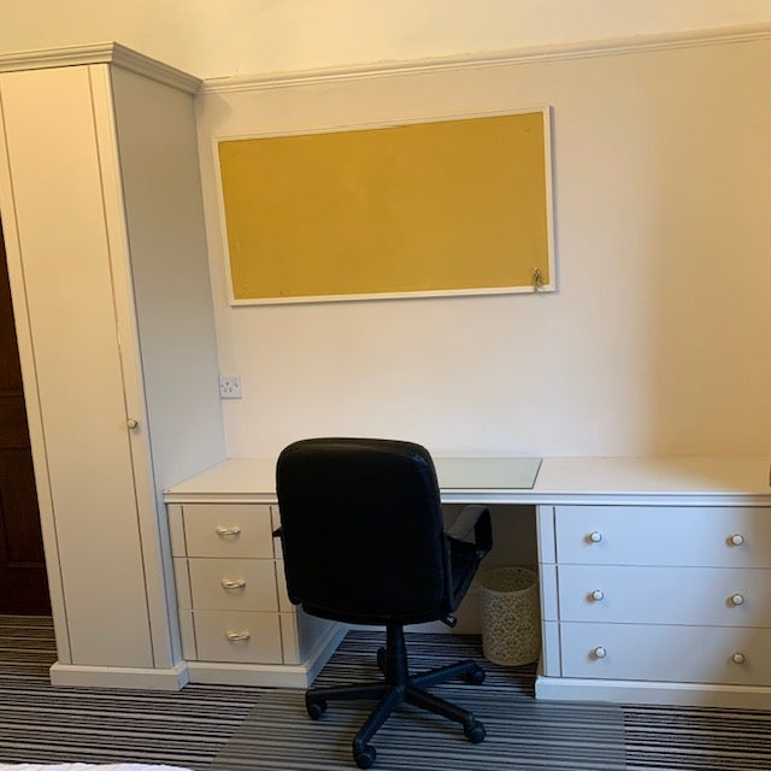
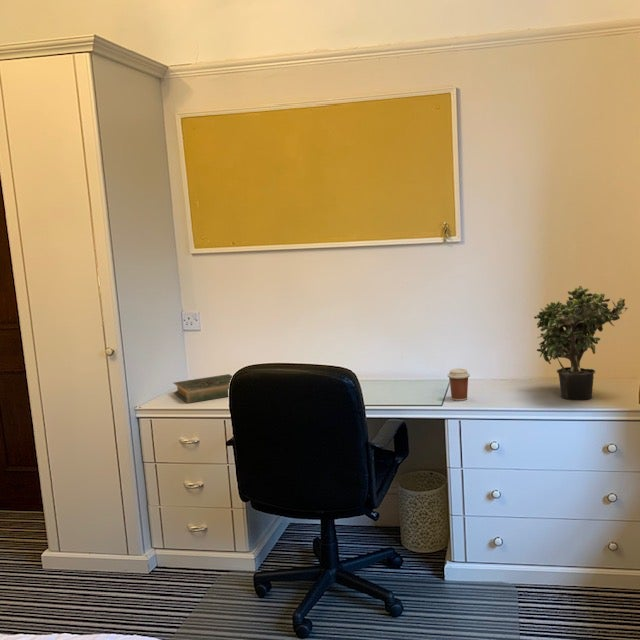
+ coffee cup (458, 384)
+ hardback book (209, 387)
+ potted plant (581, 341)
